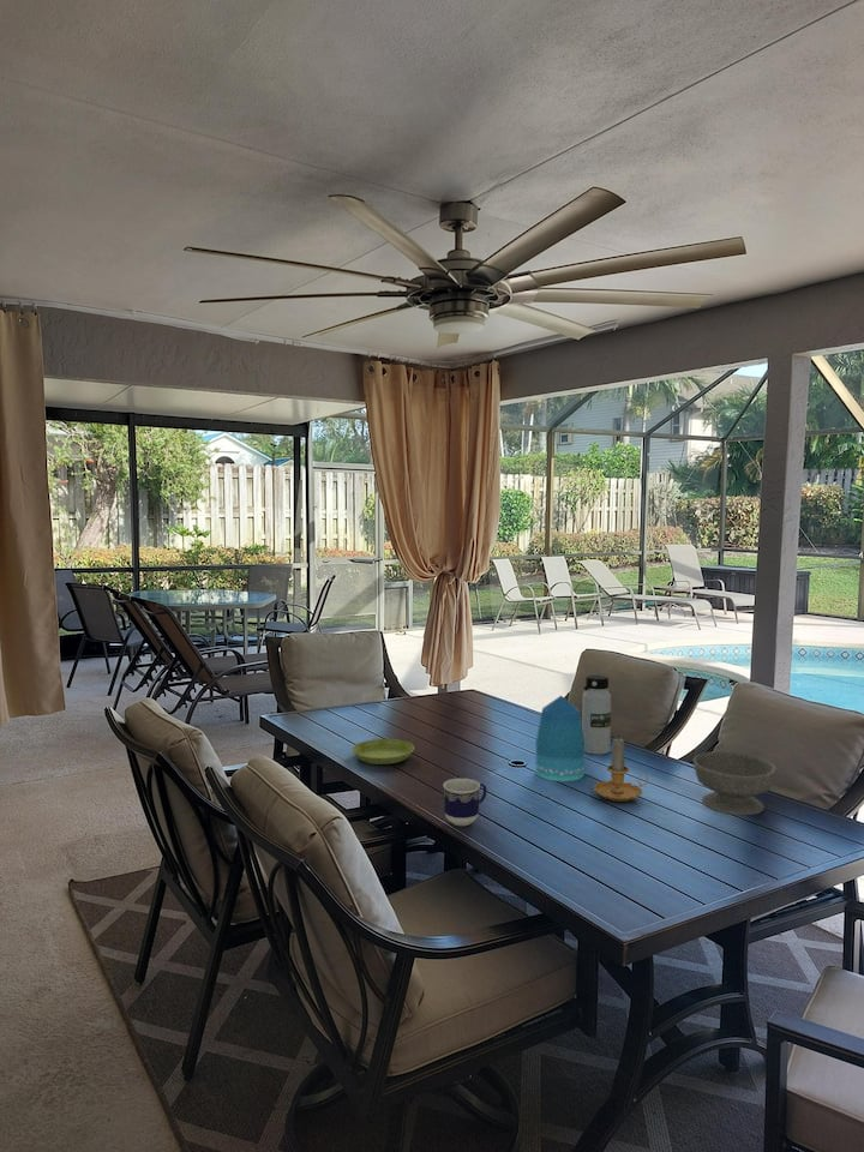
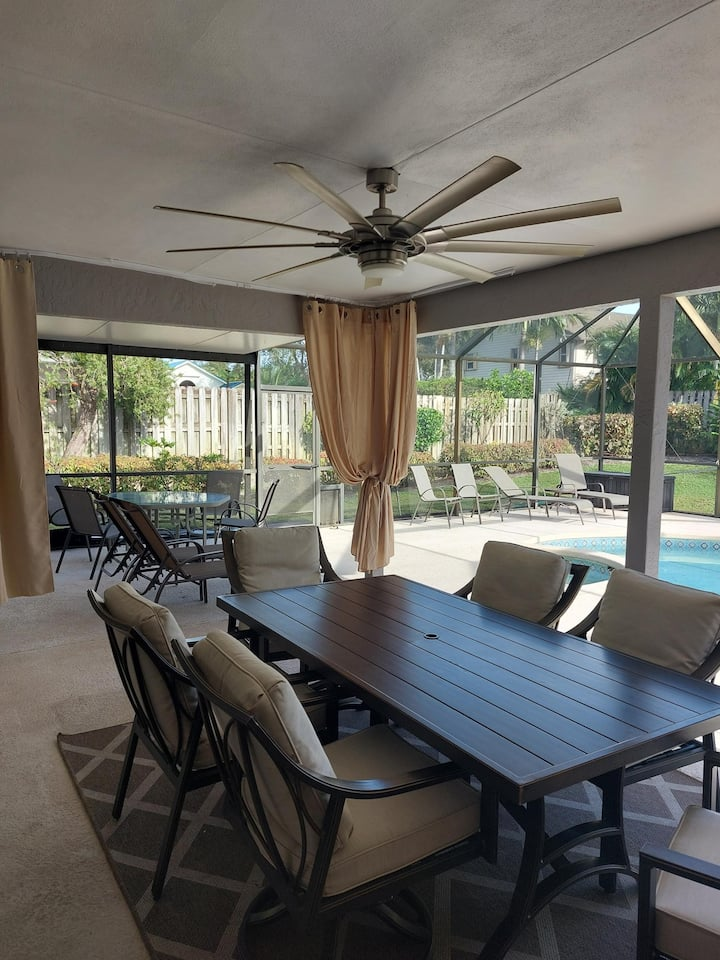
- water bottle (596, 713)
- vase (560, 733)
- saucer (383, 752)
- bowl (733, 784)
- cup (466, 802)
- candle (623, 766)
